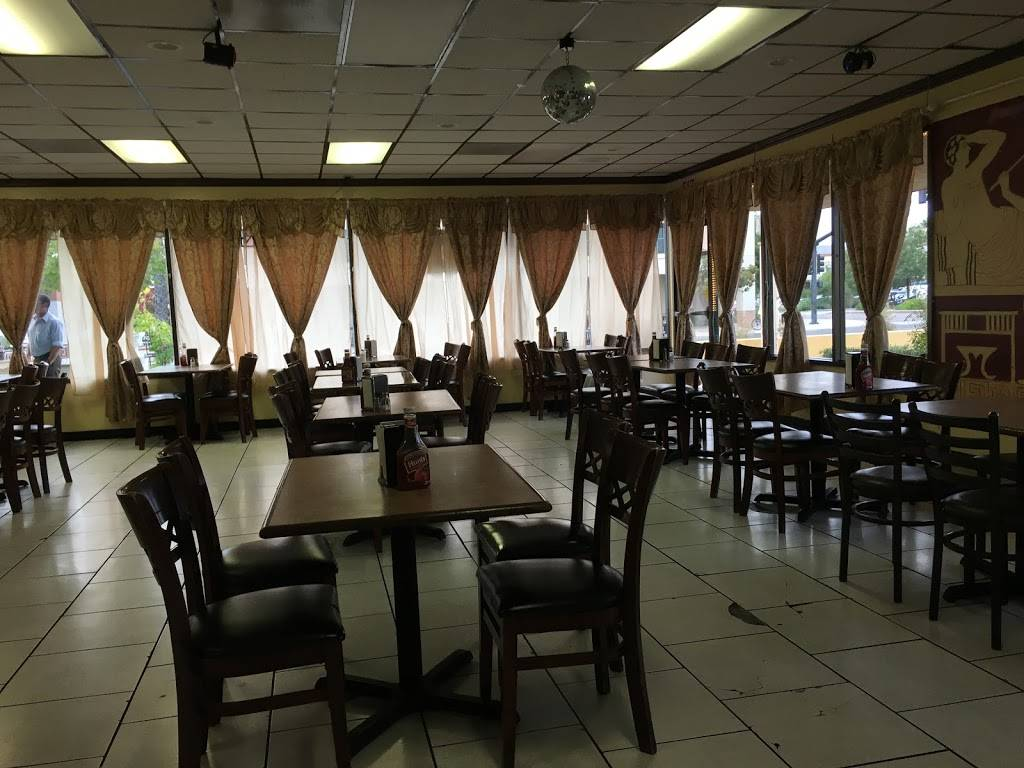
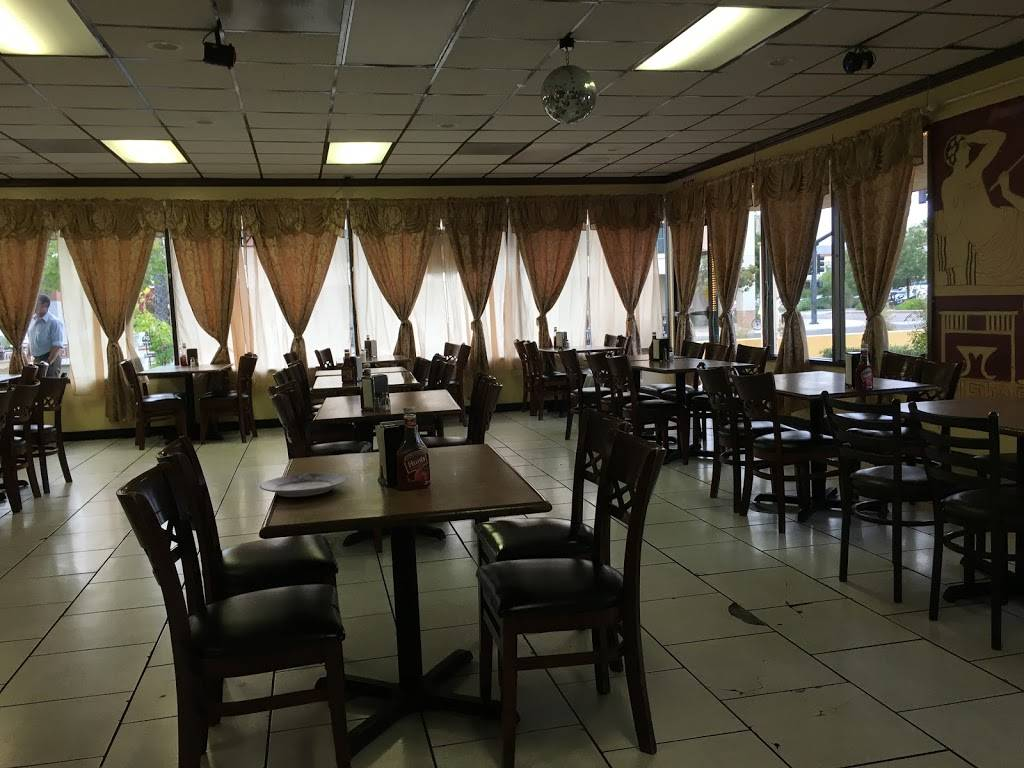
+ plate (304, 486)
